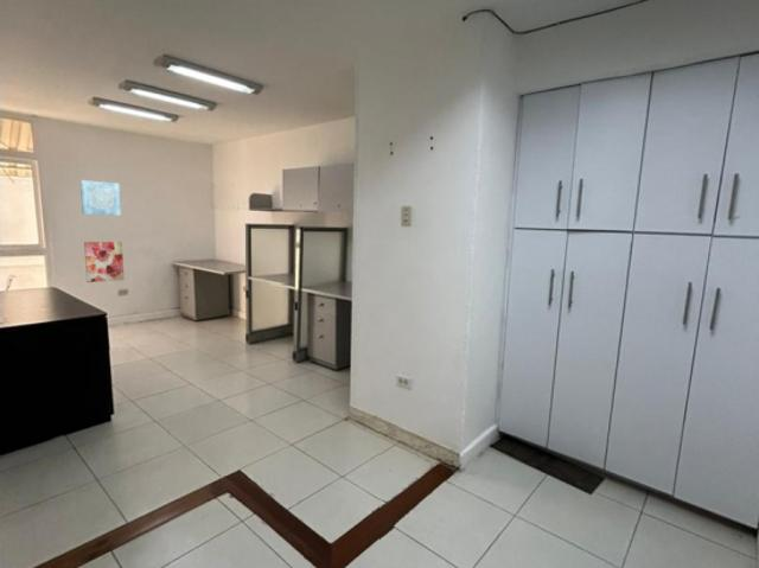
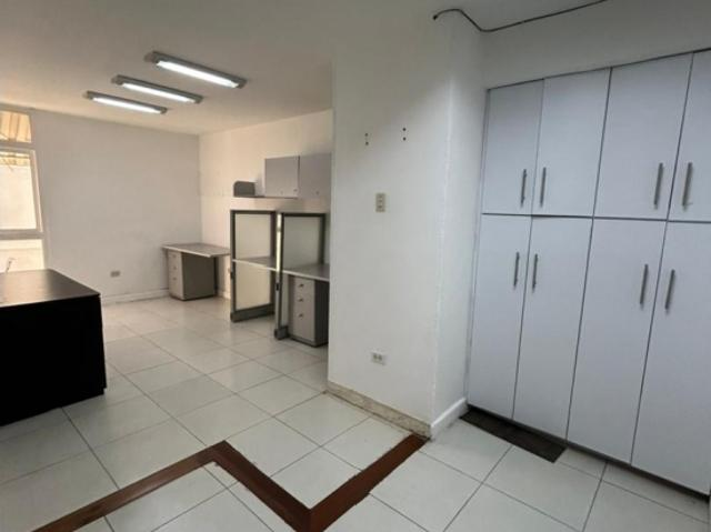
- wall art (104, 261)
- wall art (101, 198)
